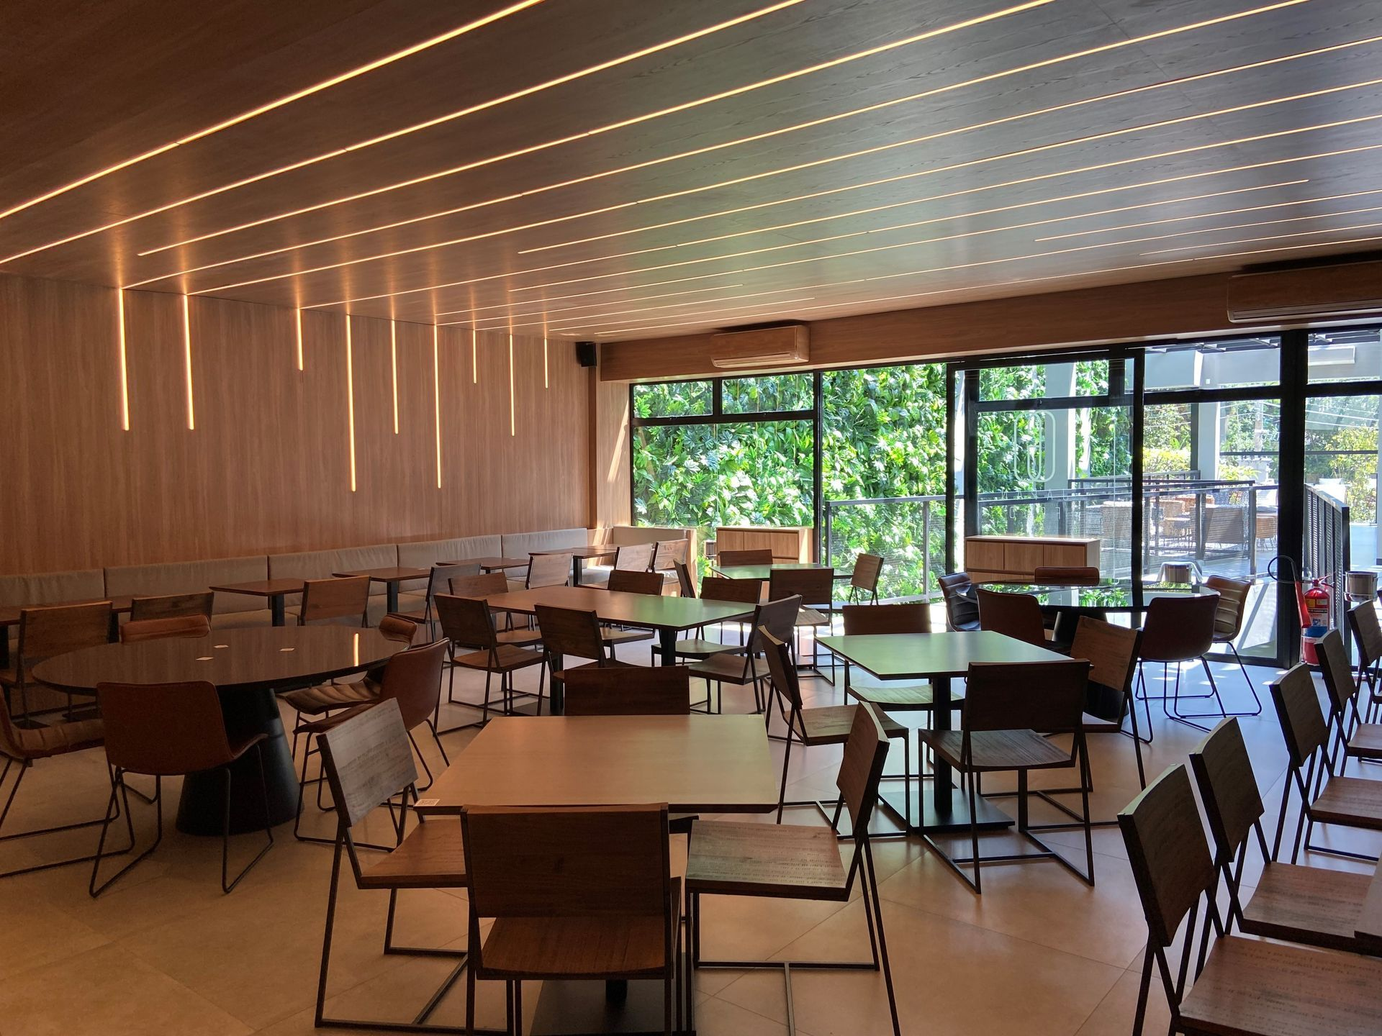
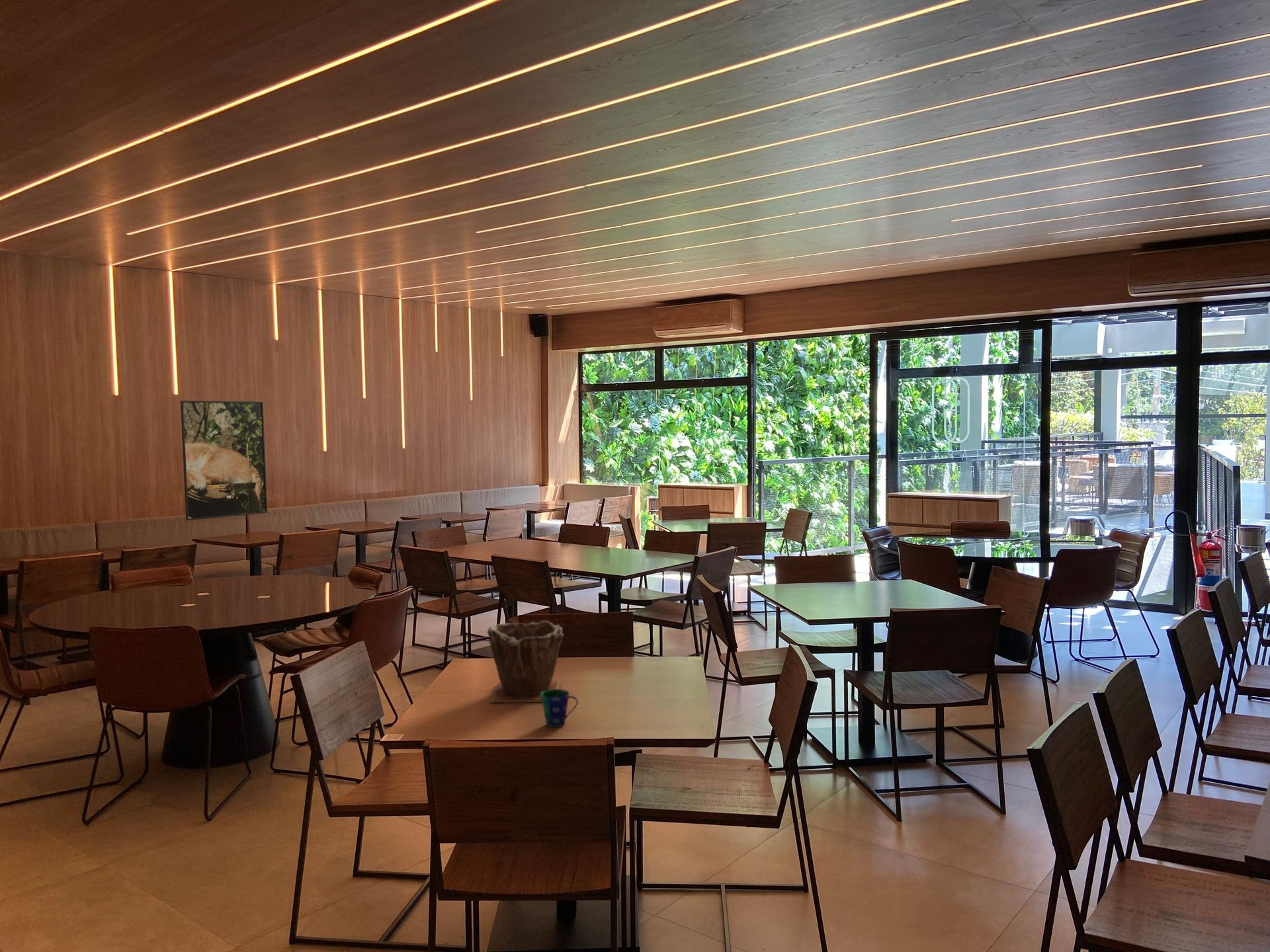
+ cup (560, 709)
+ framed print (226, 459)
+ plant pot (525, 659)
